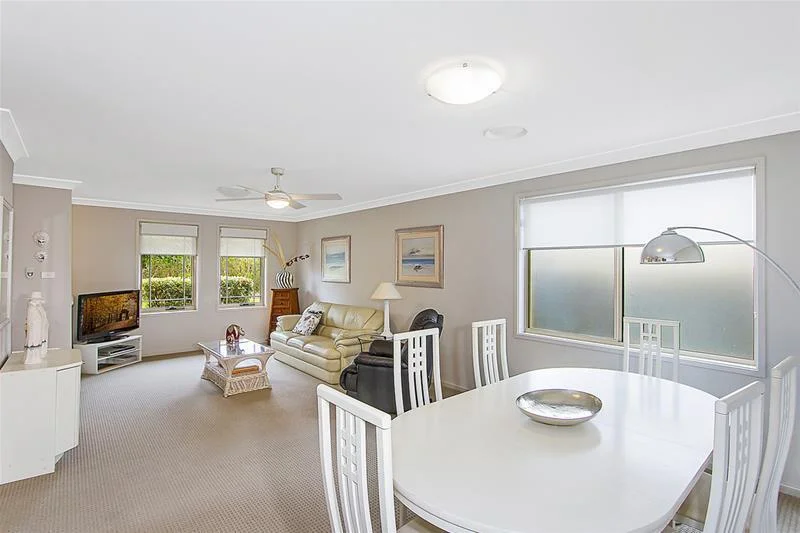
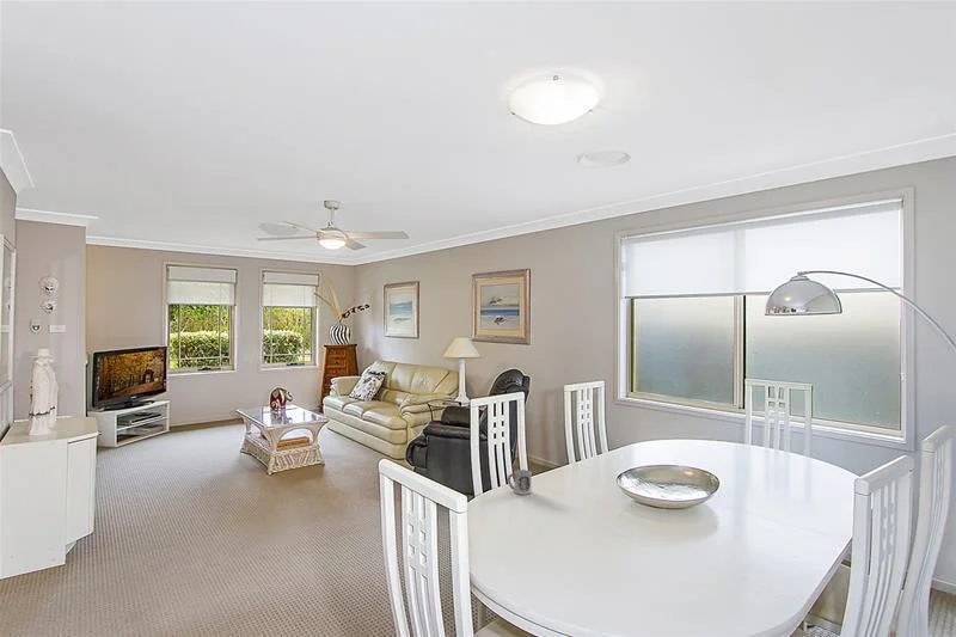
+ cup (519, 482)
